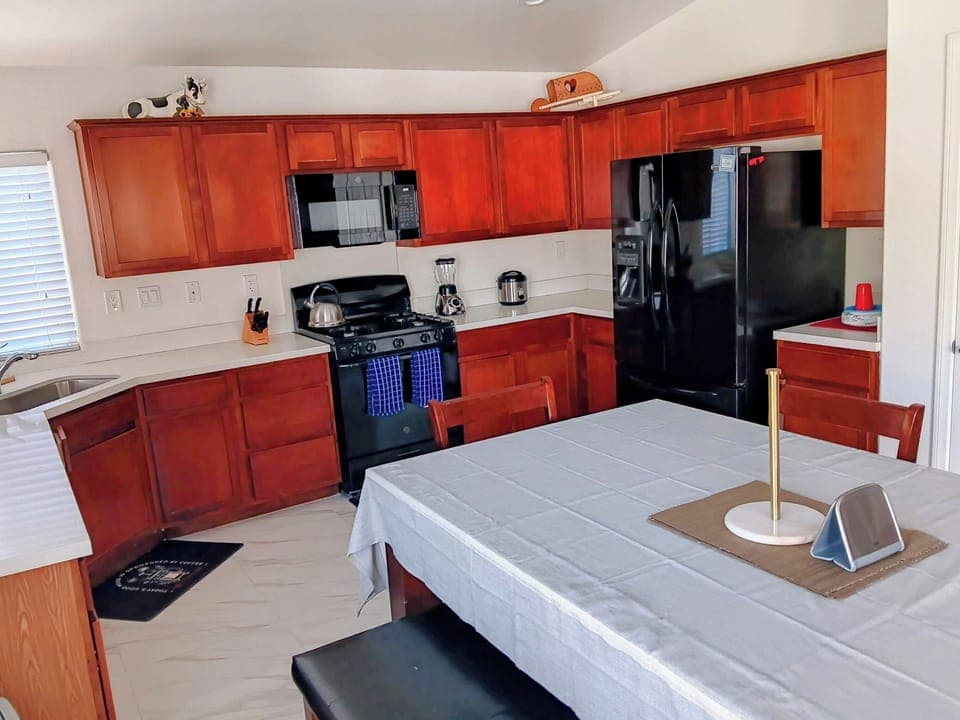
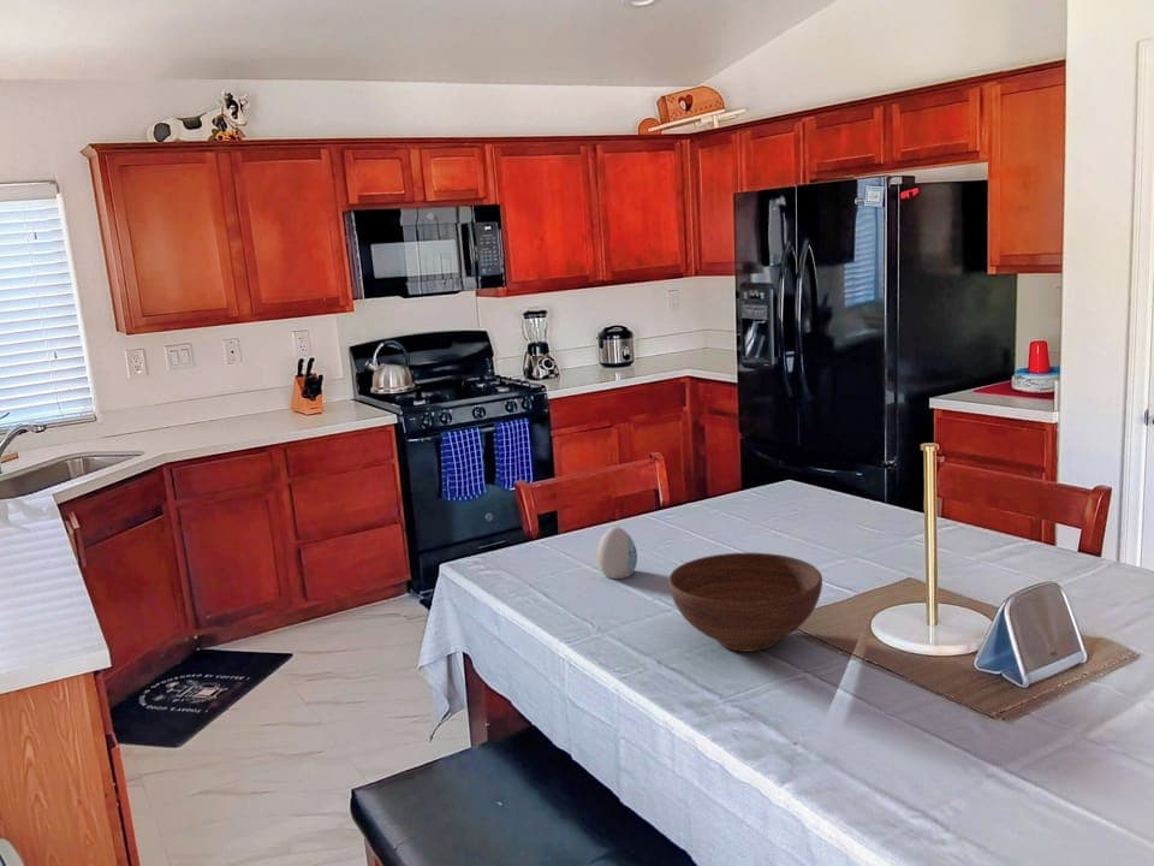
+ bowl (745, 609)
+ decorative egg (617, 551)
